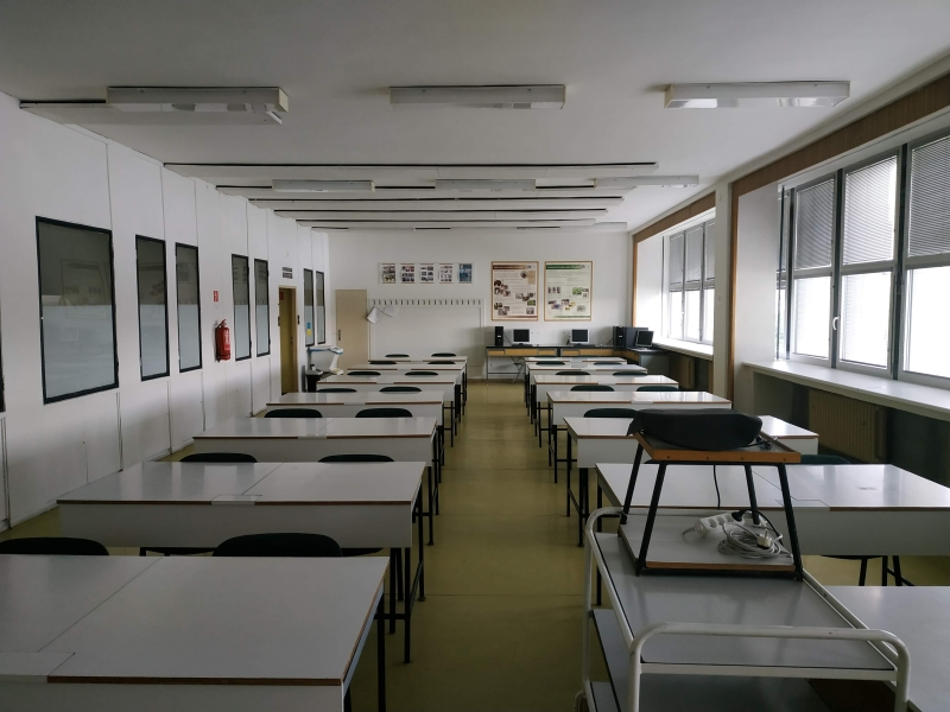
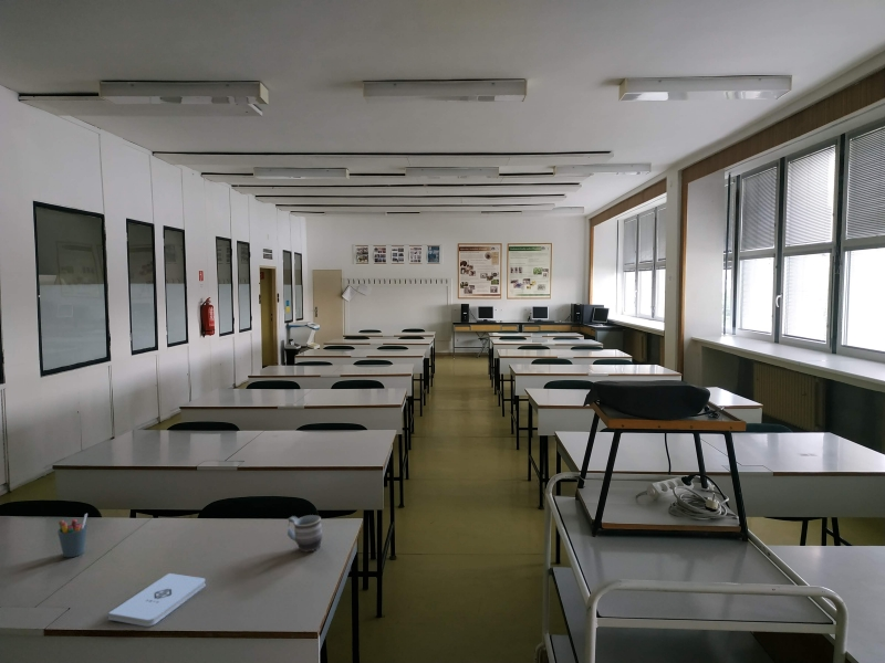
+ mug (303, 533)
+ pen holder (72, 534)
+ notepad (160, 598)
